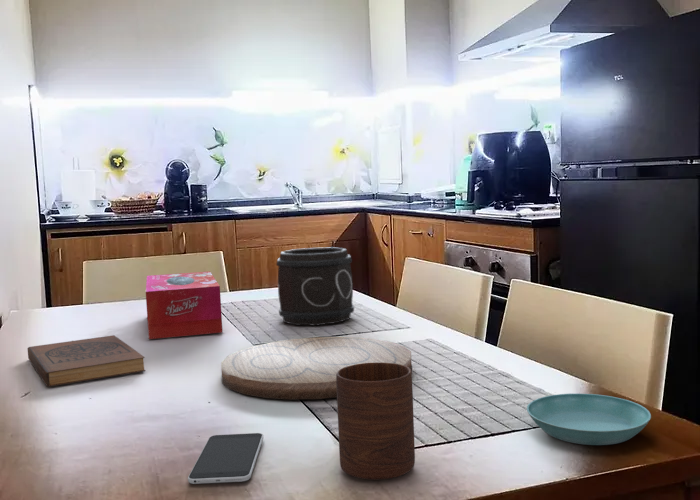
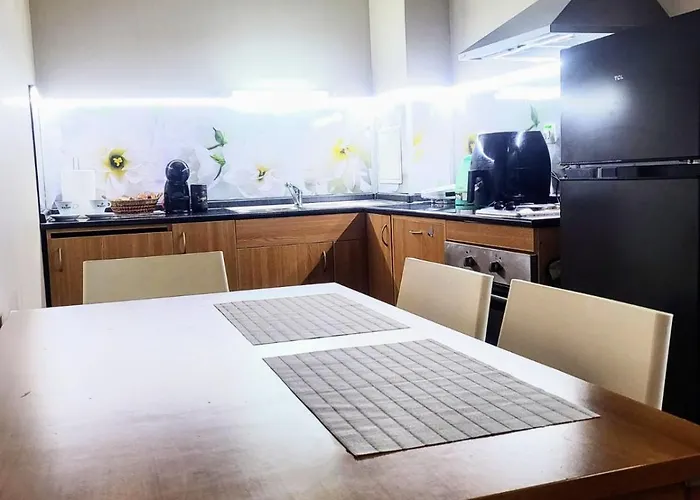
- smartphone (228, 456)
- book (83, 358)
- cutting board (317, 364)
- cup (370, 416)
- saucer (587, 420)
- tissue box (182, 302)
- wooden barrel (316, 284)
